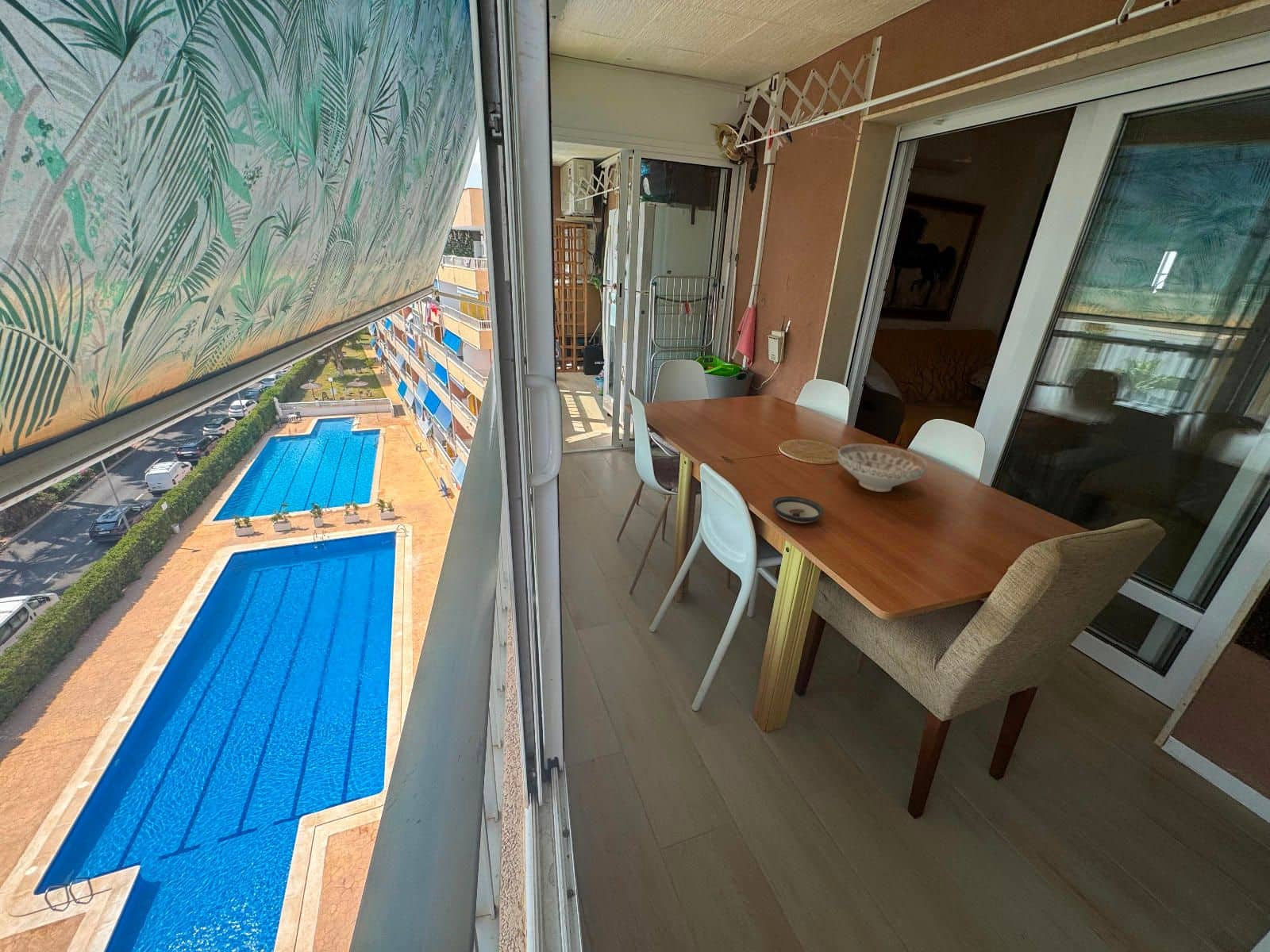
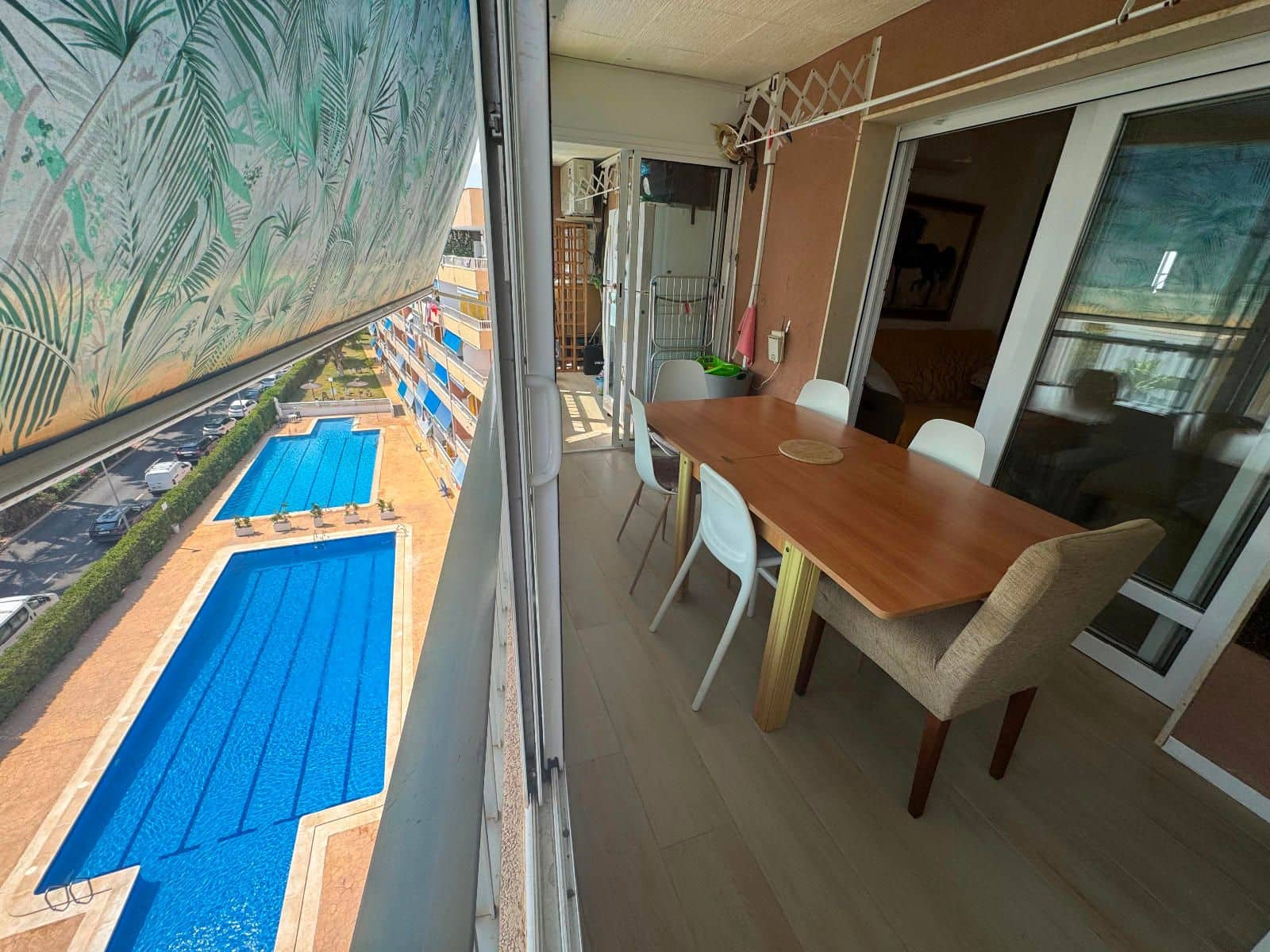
- saucer (796, 512)
- decorative bowl (878, 471)
